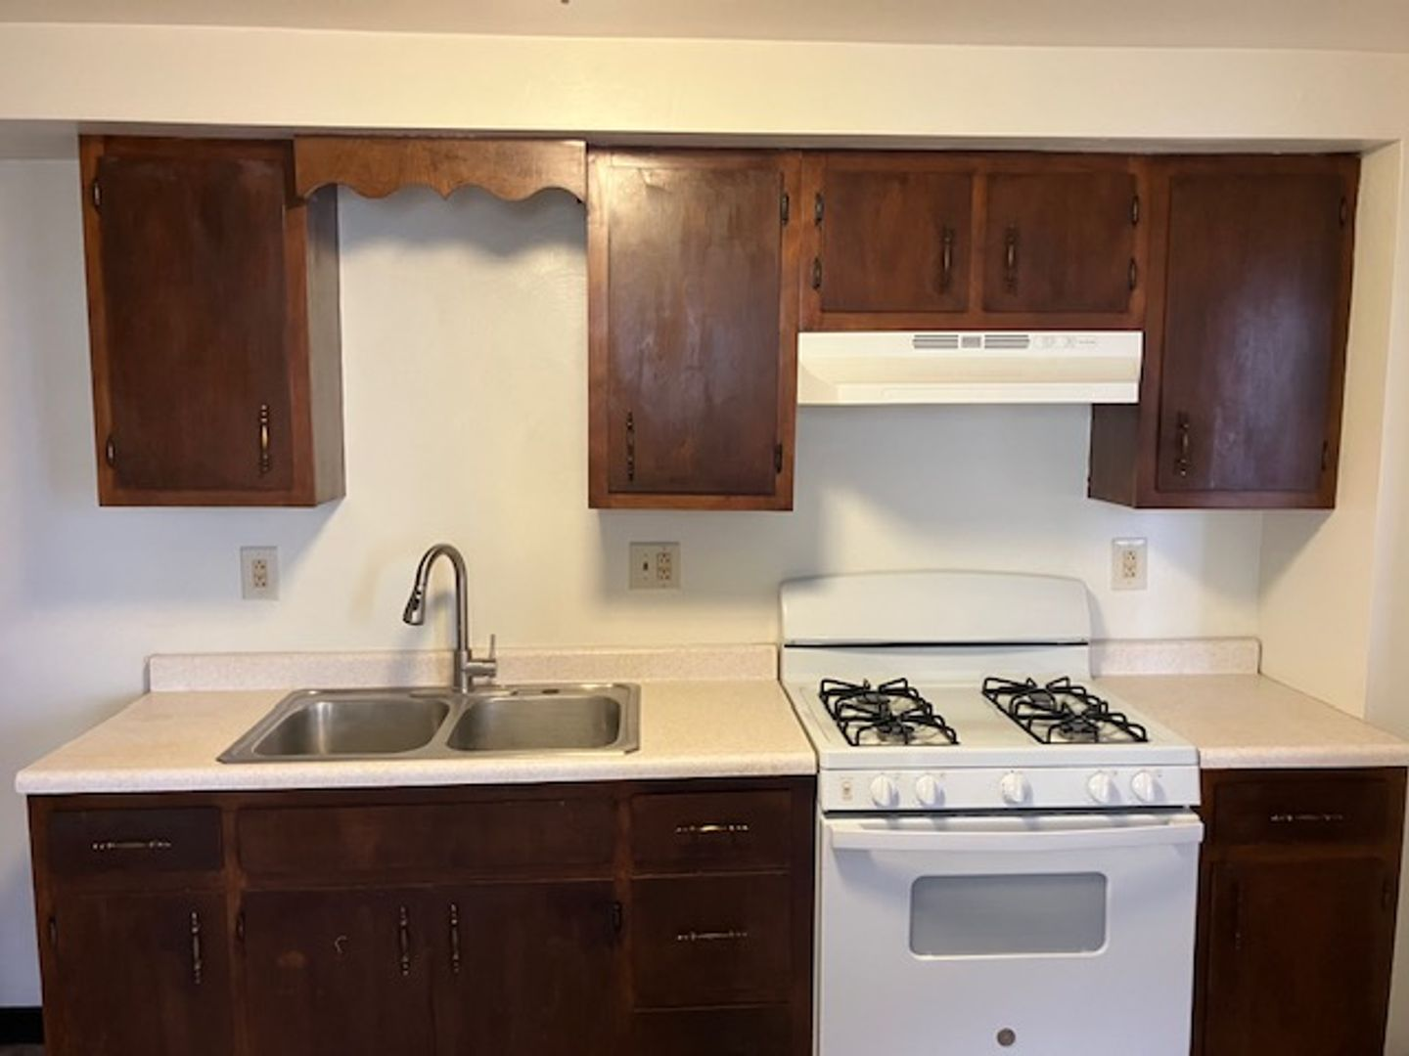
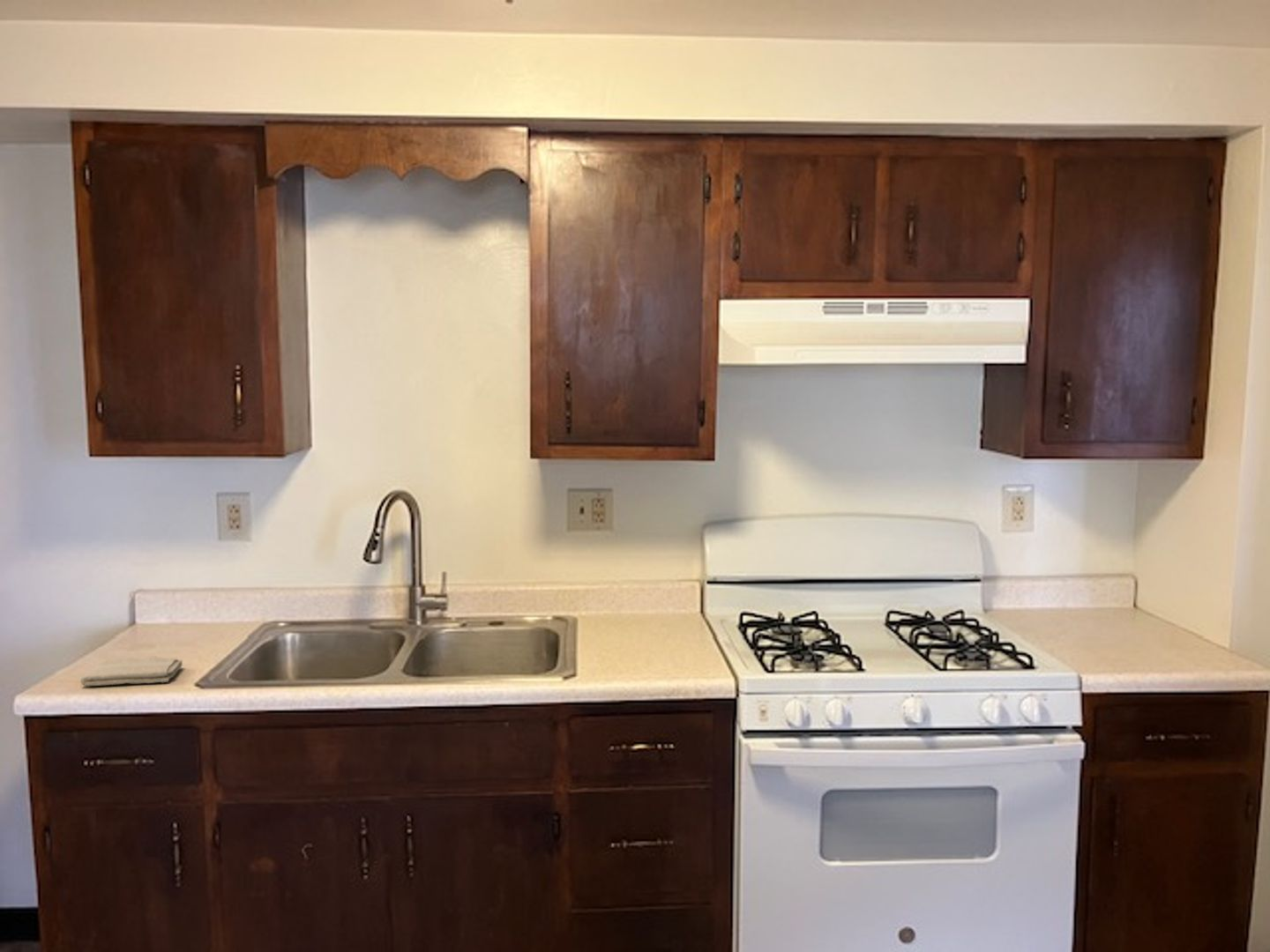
+ washcloth (133, 670)
